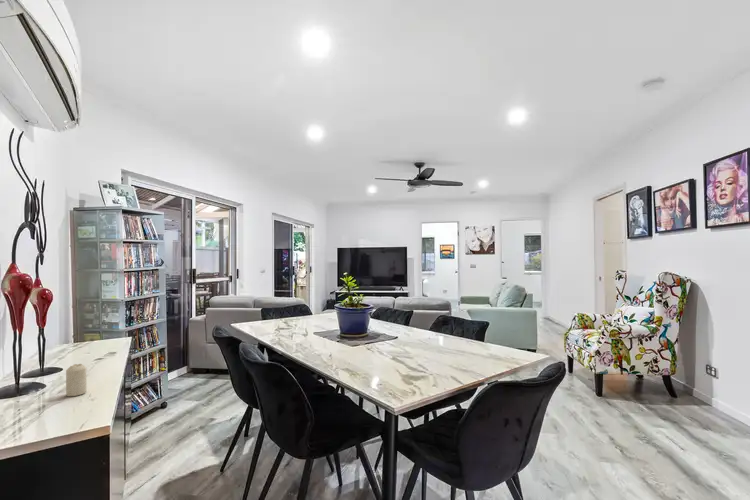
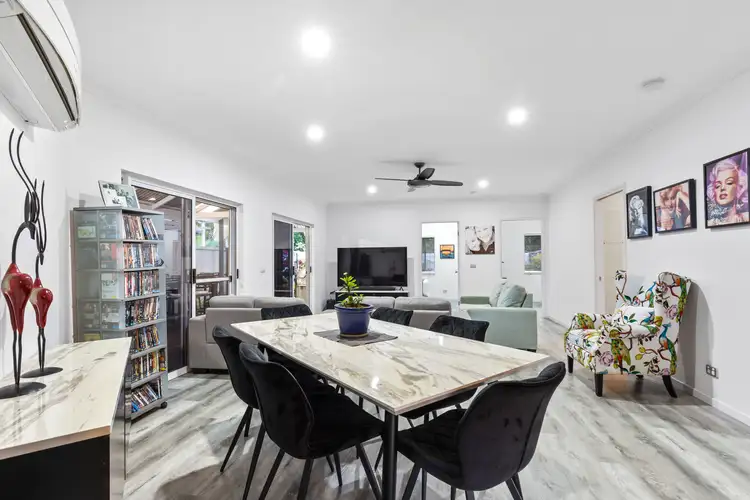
- candle (76, 379)
